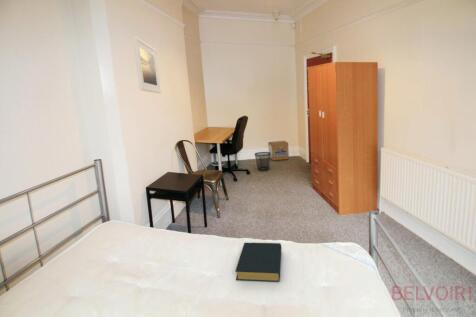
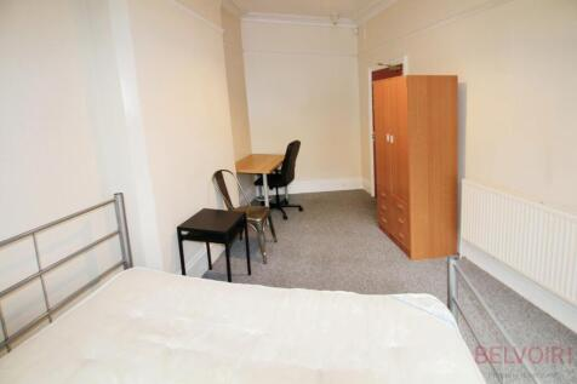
- hardback book (260, 260)
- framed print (148, 67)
- wastebasket (263, 161)
- cardboard box (278, 150)
